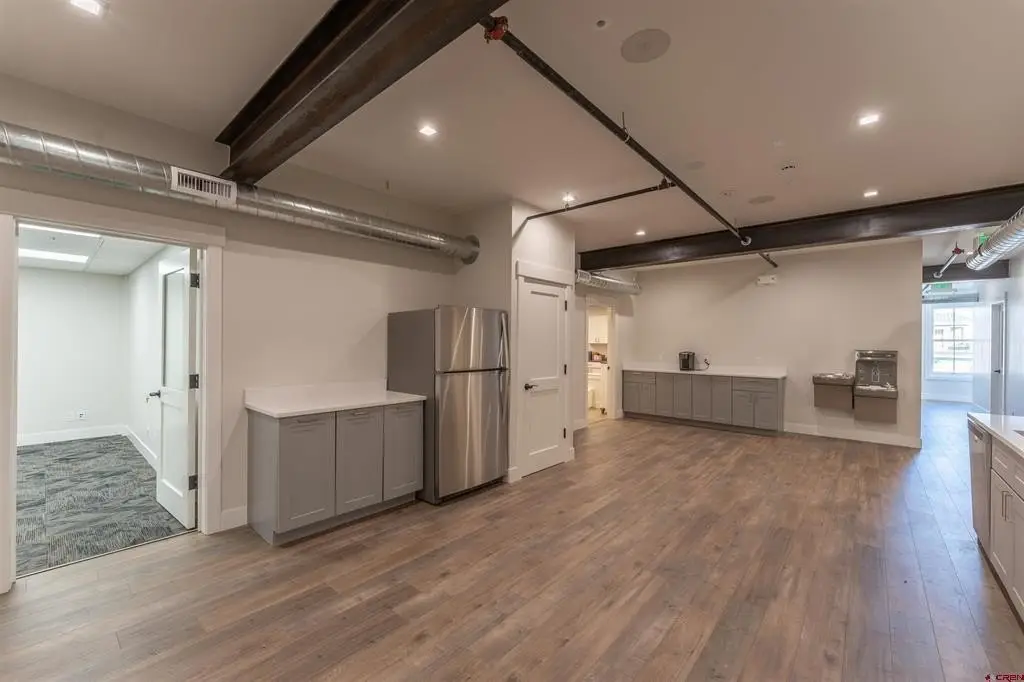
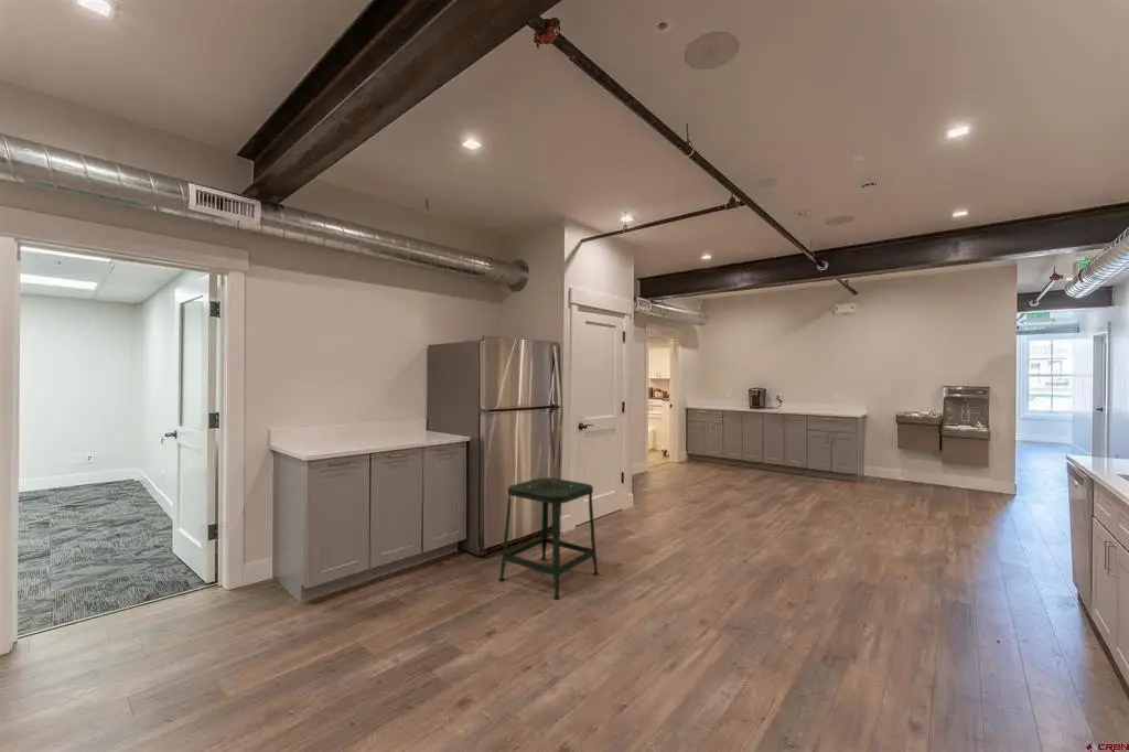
+ stool (552, 531)
